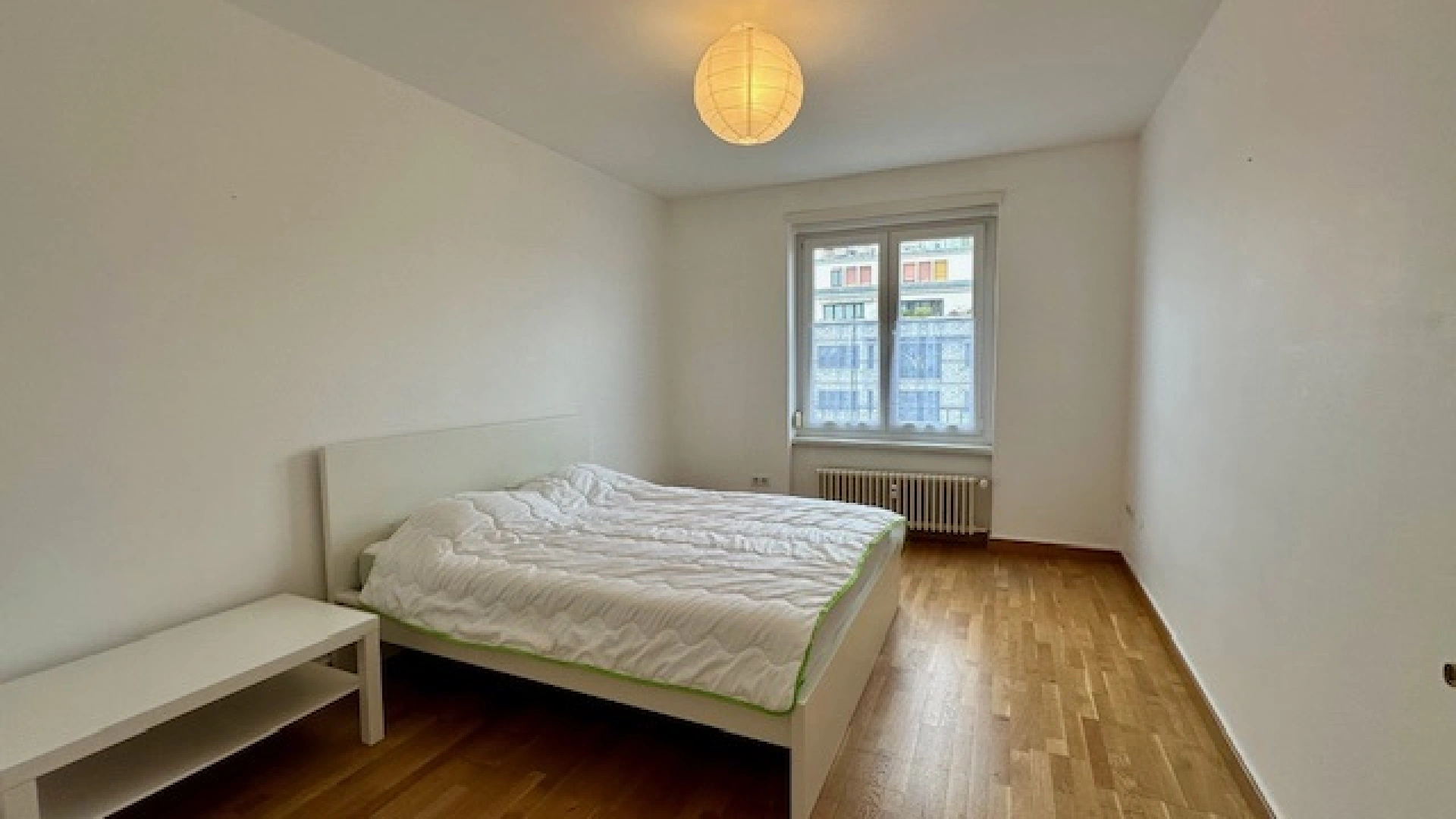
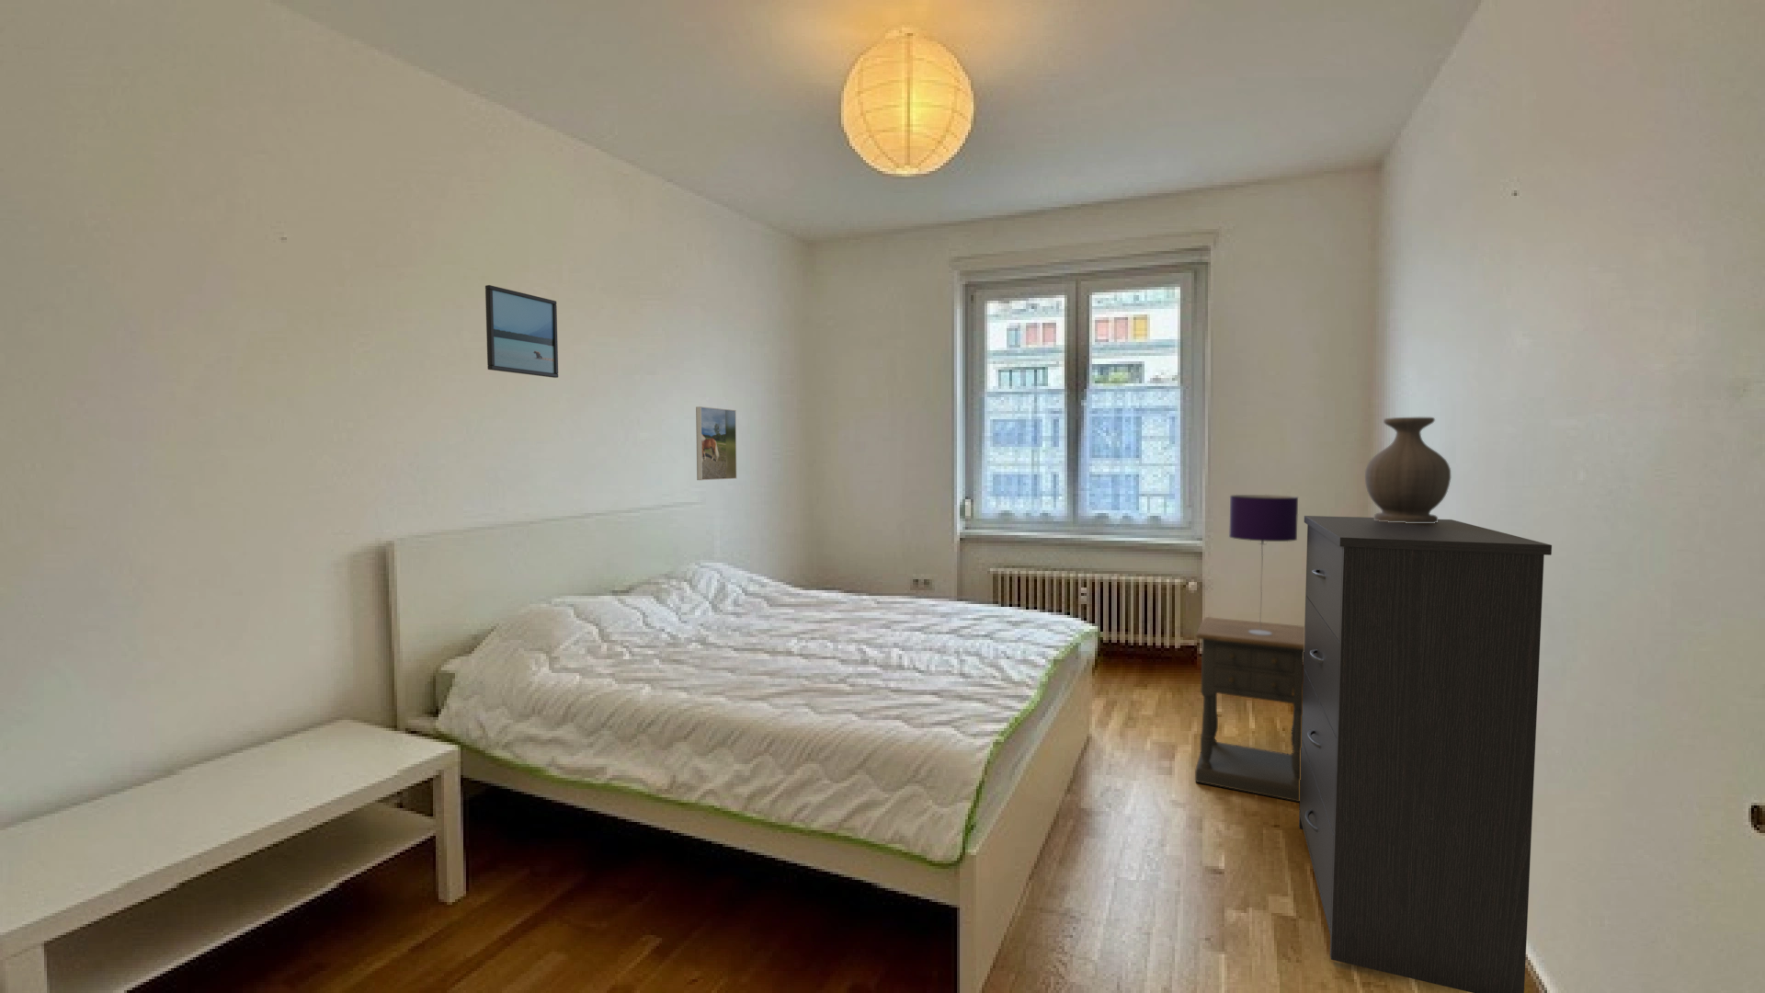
+ dresser (1393, 715)
+ vase (1406, 469)
+ table lamp (1261, 564)
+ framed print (718, 444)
+ nightstand (1253, 698)
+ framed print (522, 333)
